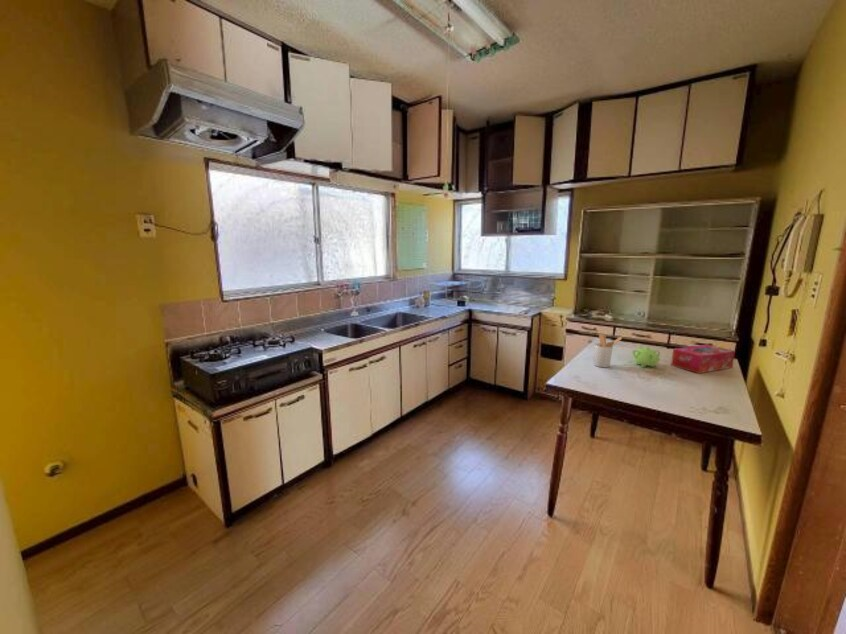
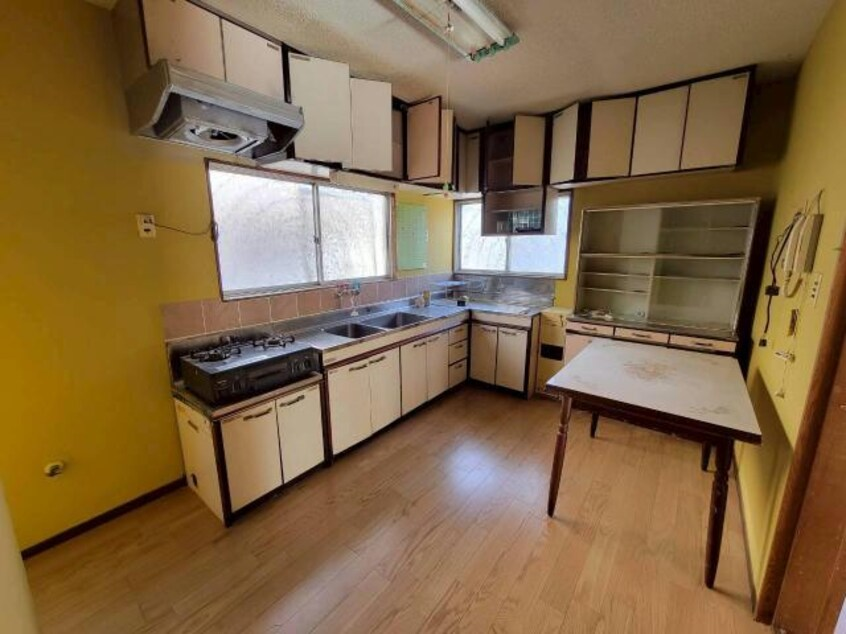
- utensil holder (607, 350)
- teapot (645, 355)
- tissue box (702, 358)
